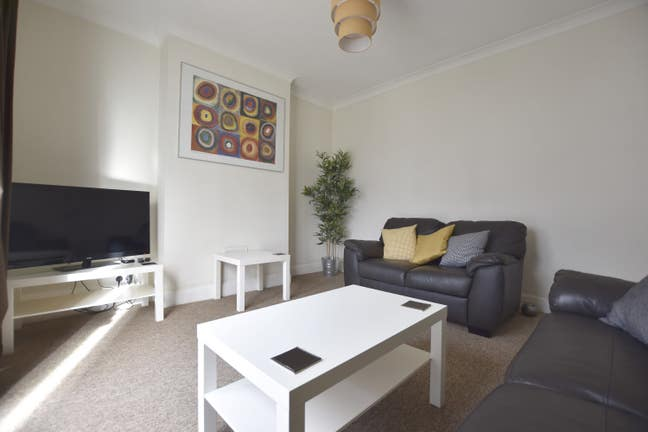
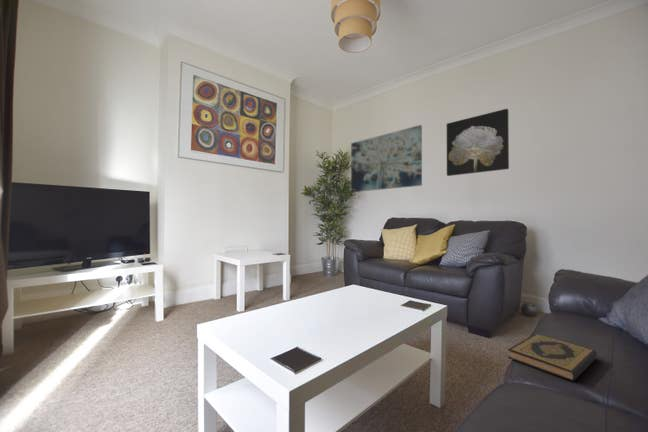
+ wall art (475, 144)
+ wall art (382, 162)
+ hardback book (552, 354)
